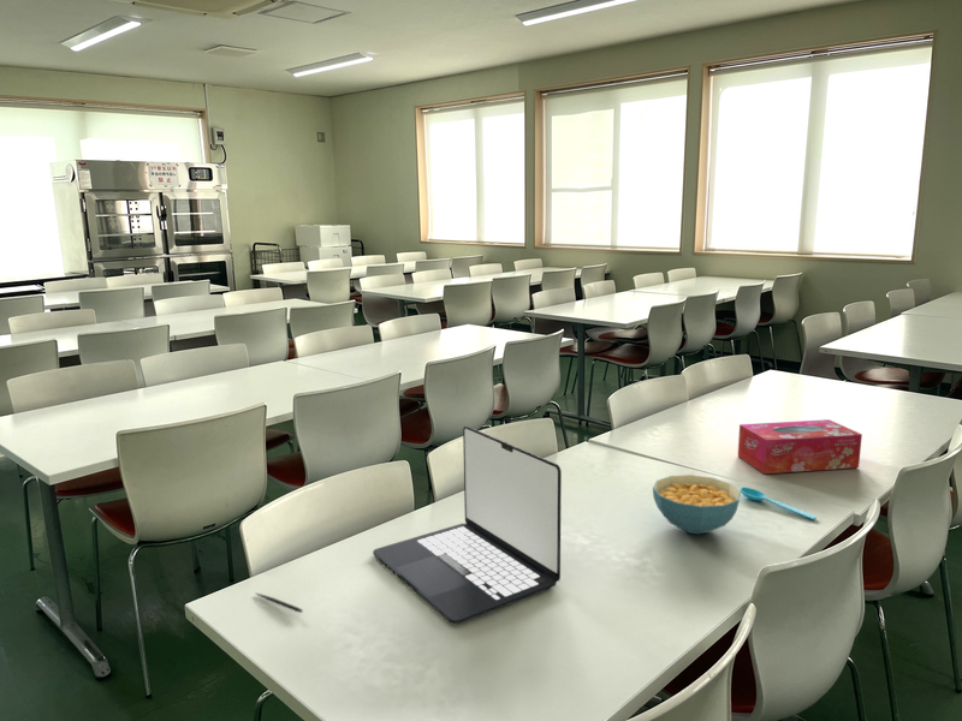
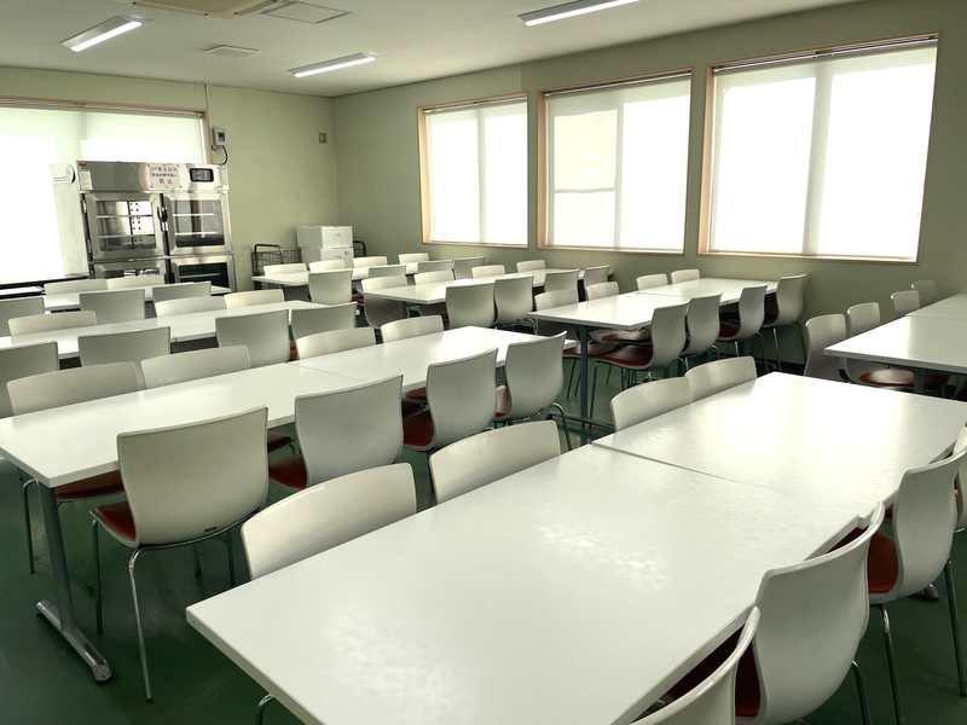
- pen (278, 601)
- spoon (776, 502)
- laptop (465, 513)
- cereal bowl (695, 508)
- tissue box (797, 445)
